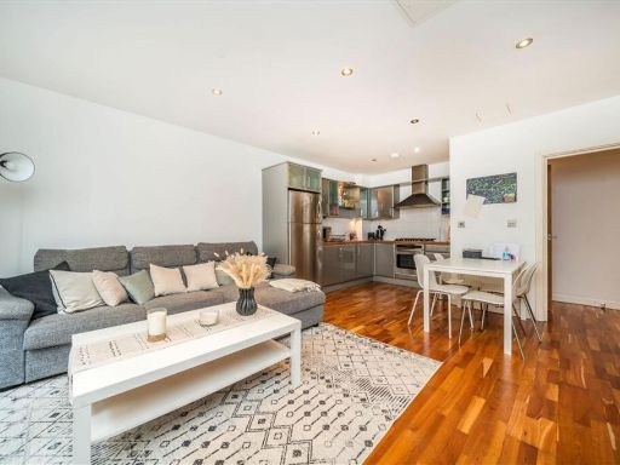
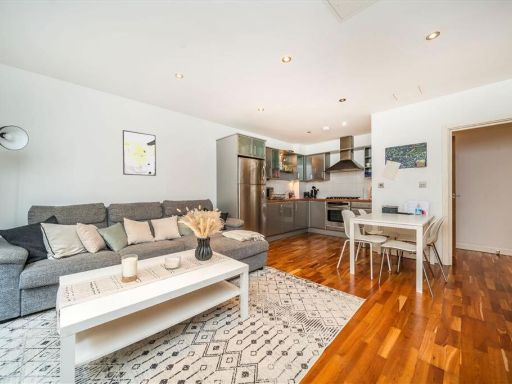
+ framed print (140, 154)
